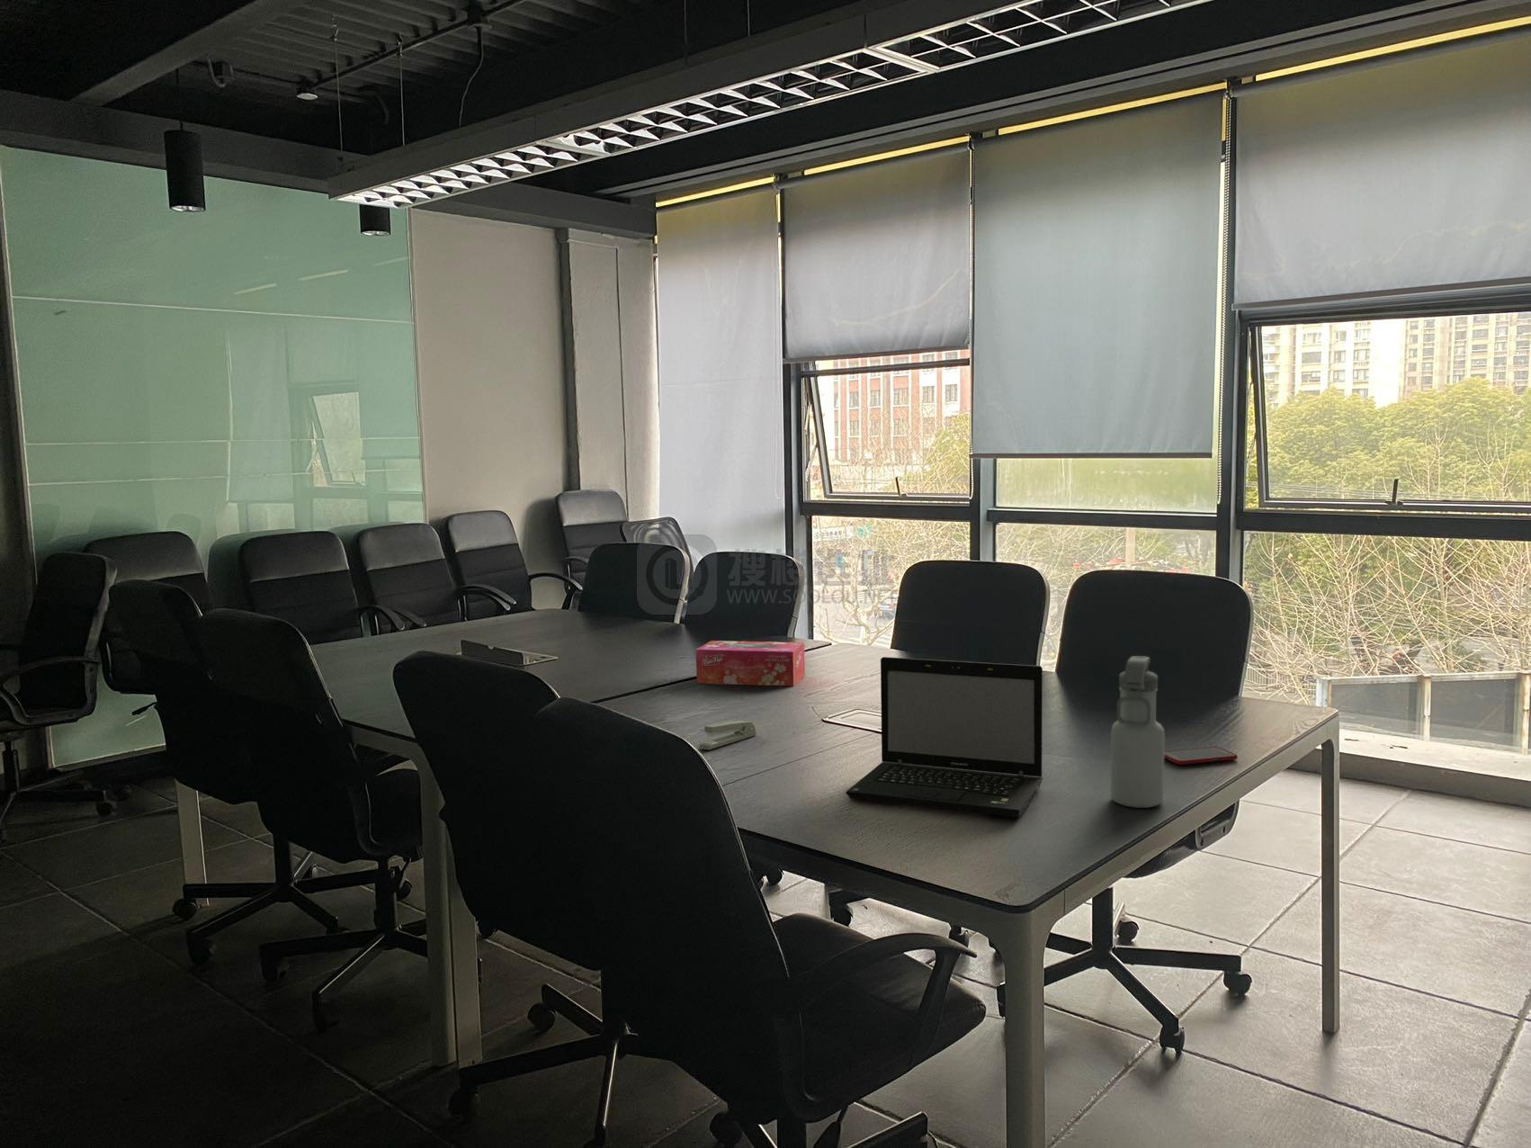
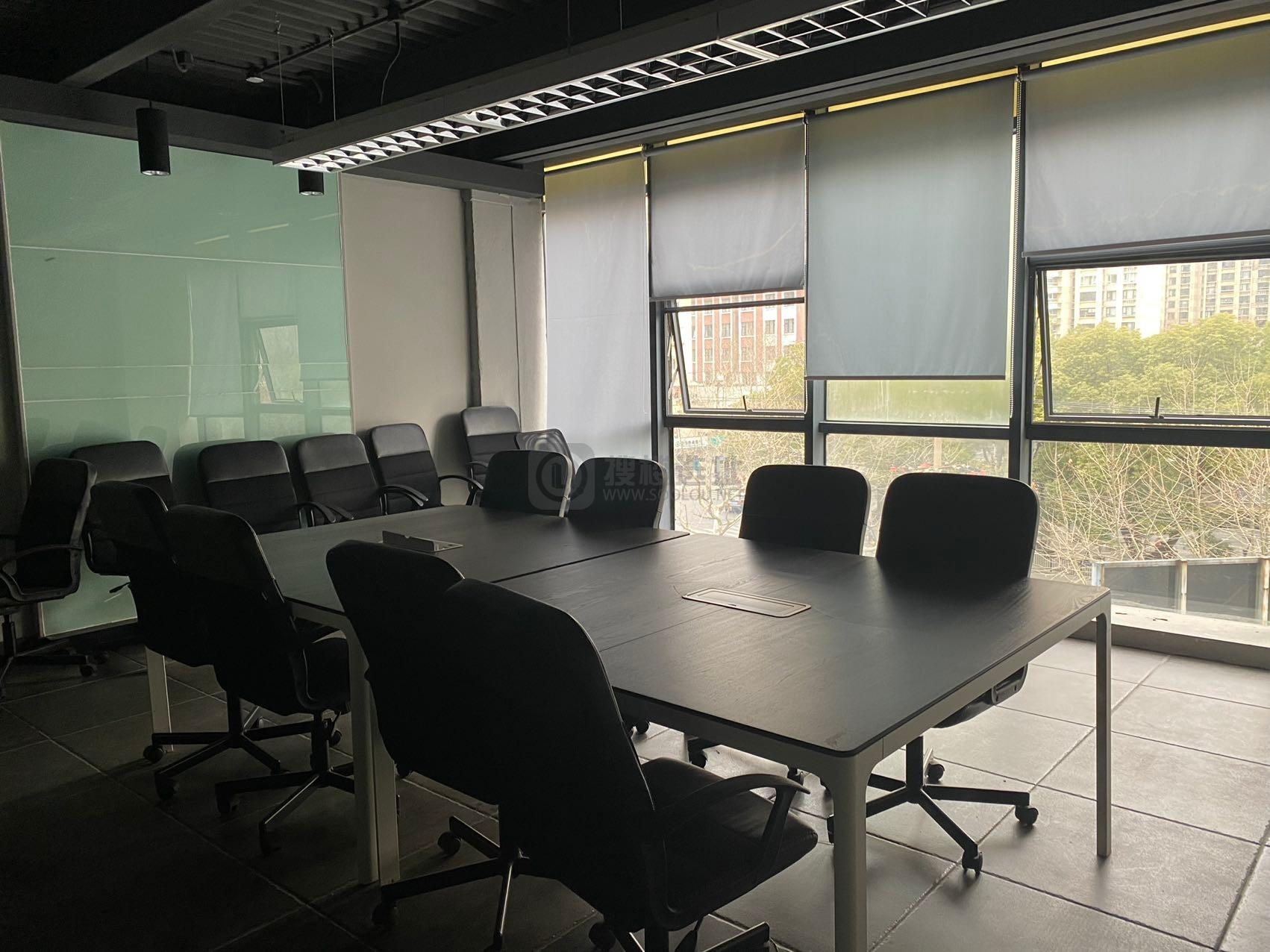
- tissue box (751, 662)
- cell phone (1198, 756)
- laptop (945, 732)
- stapler (728, 731)
- water bottle (1137, 731)
